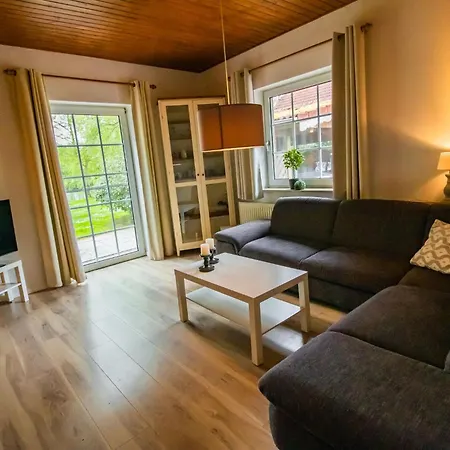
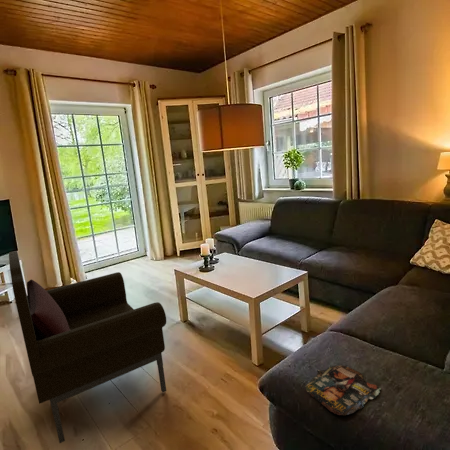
+ armchair (88, 318)
+ magazine (342, 386)
